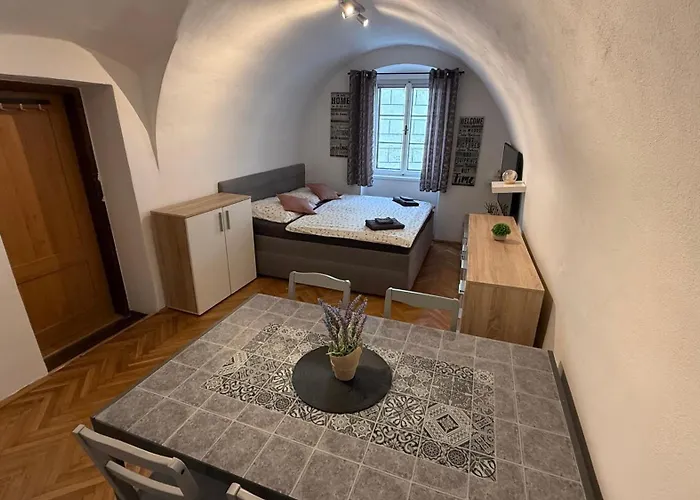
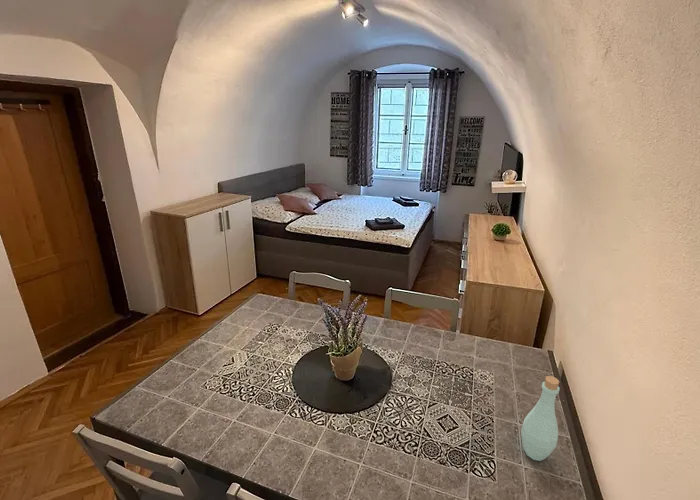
+ bottle (543, 417)
